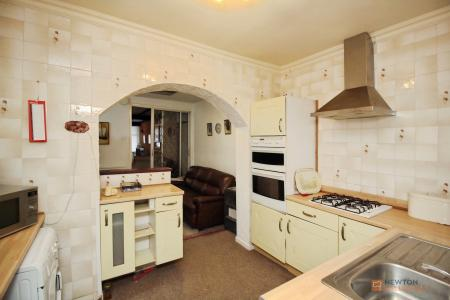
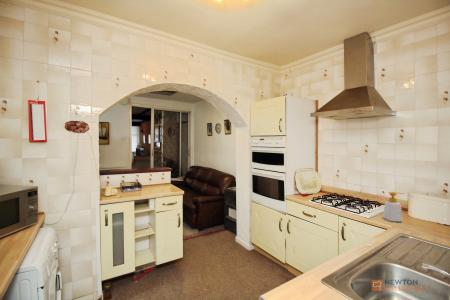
+ soap bottle (395, 205)
